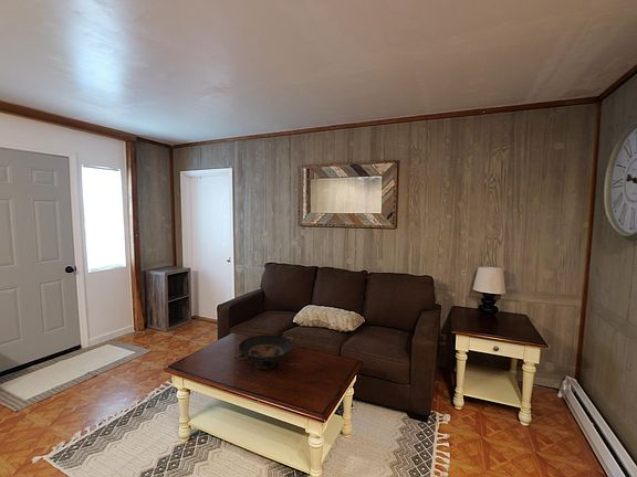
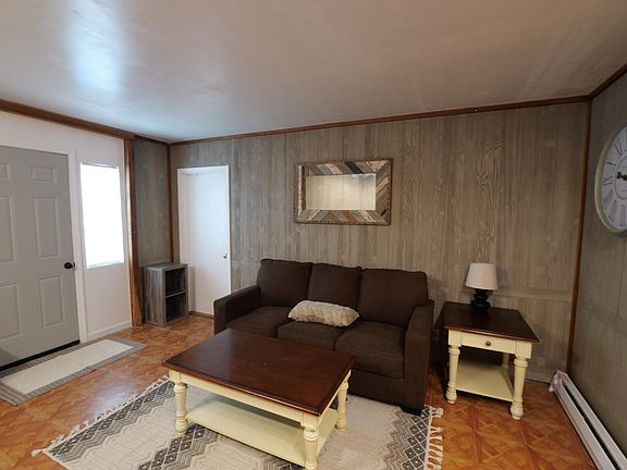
- decorative bowl (265, 353)
